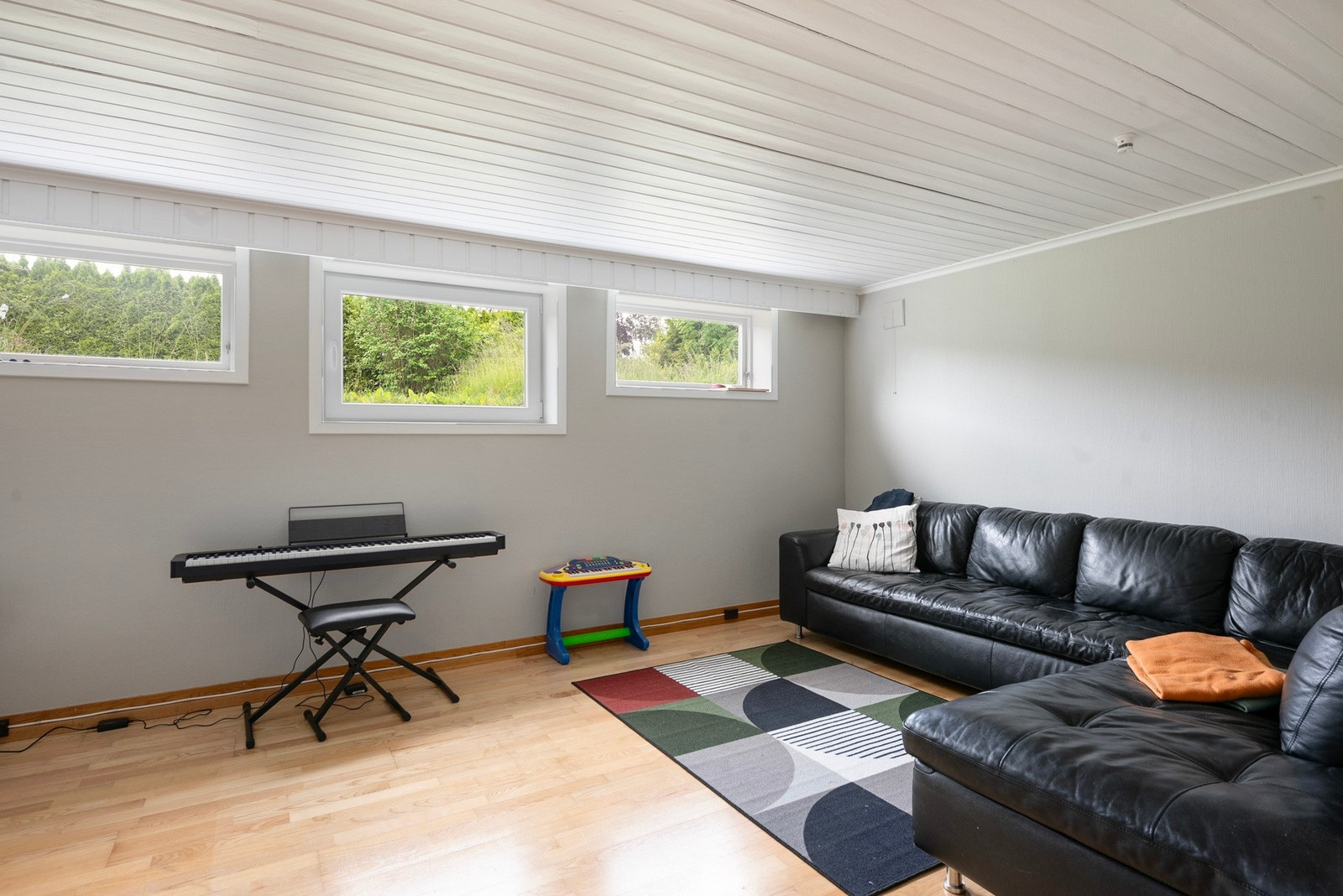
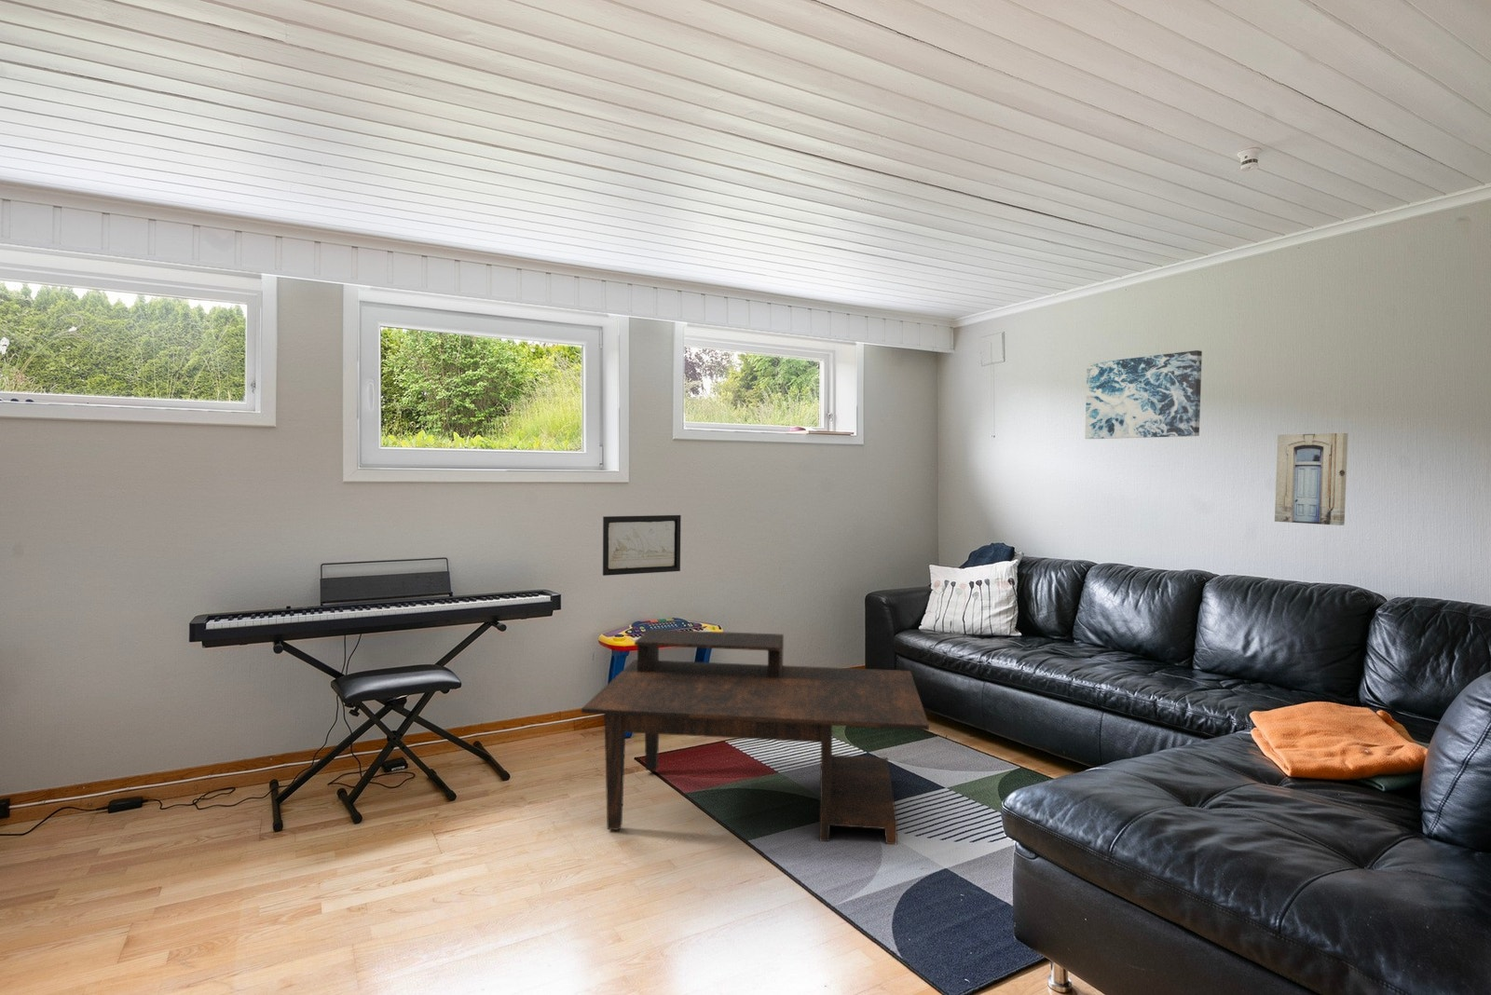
+ wall art (1140, 396)
+ wall art (642, 544)
+ wall art (1309, 478)
+ coffee table (760, 727)
